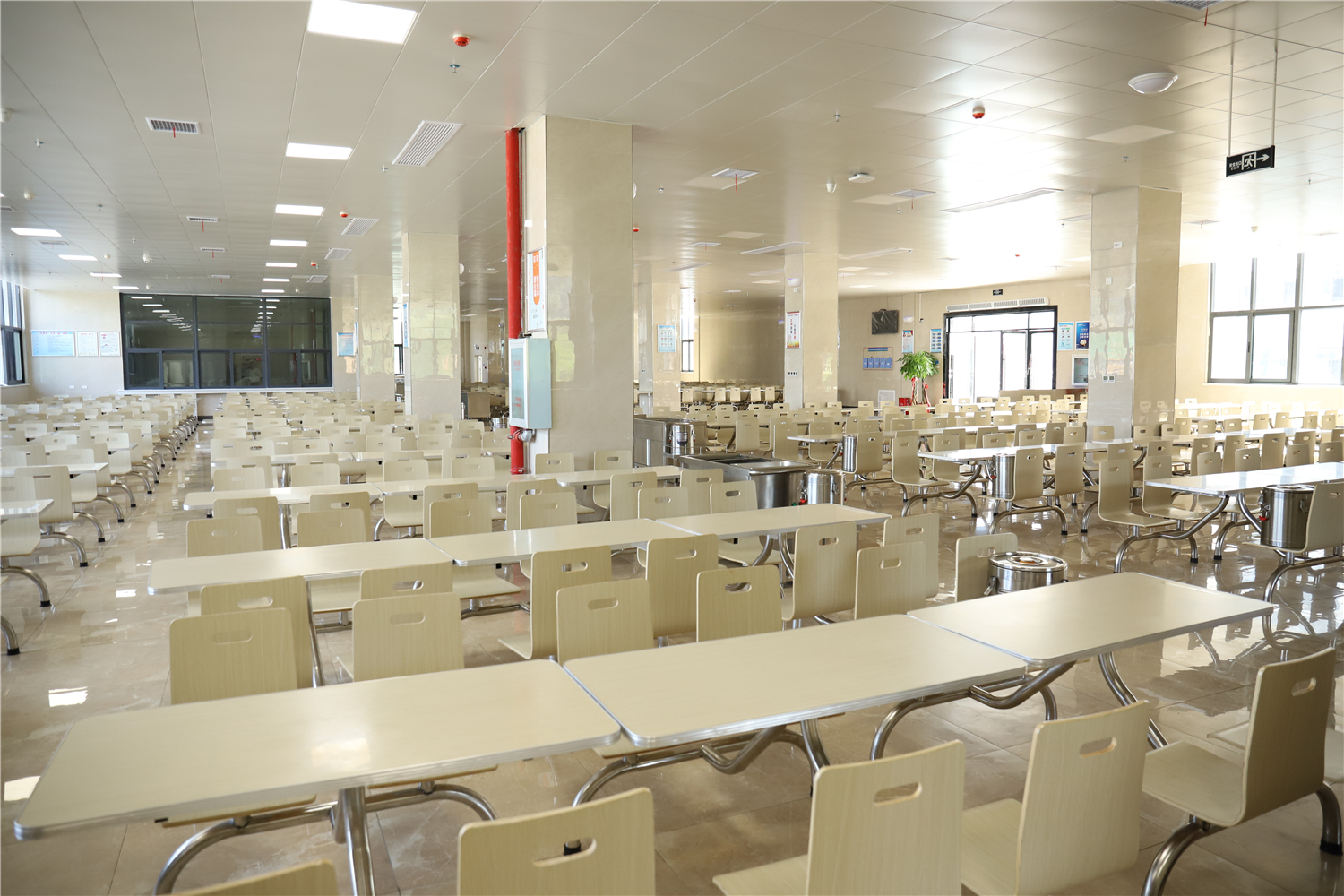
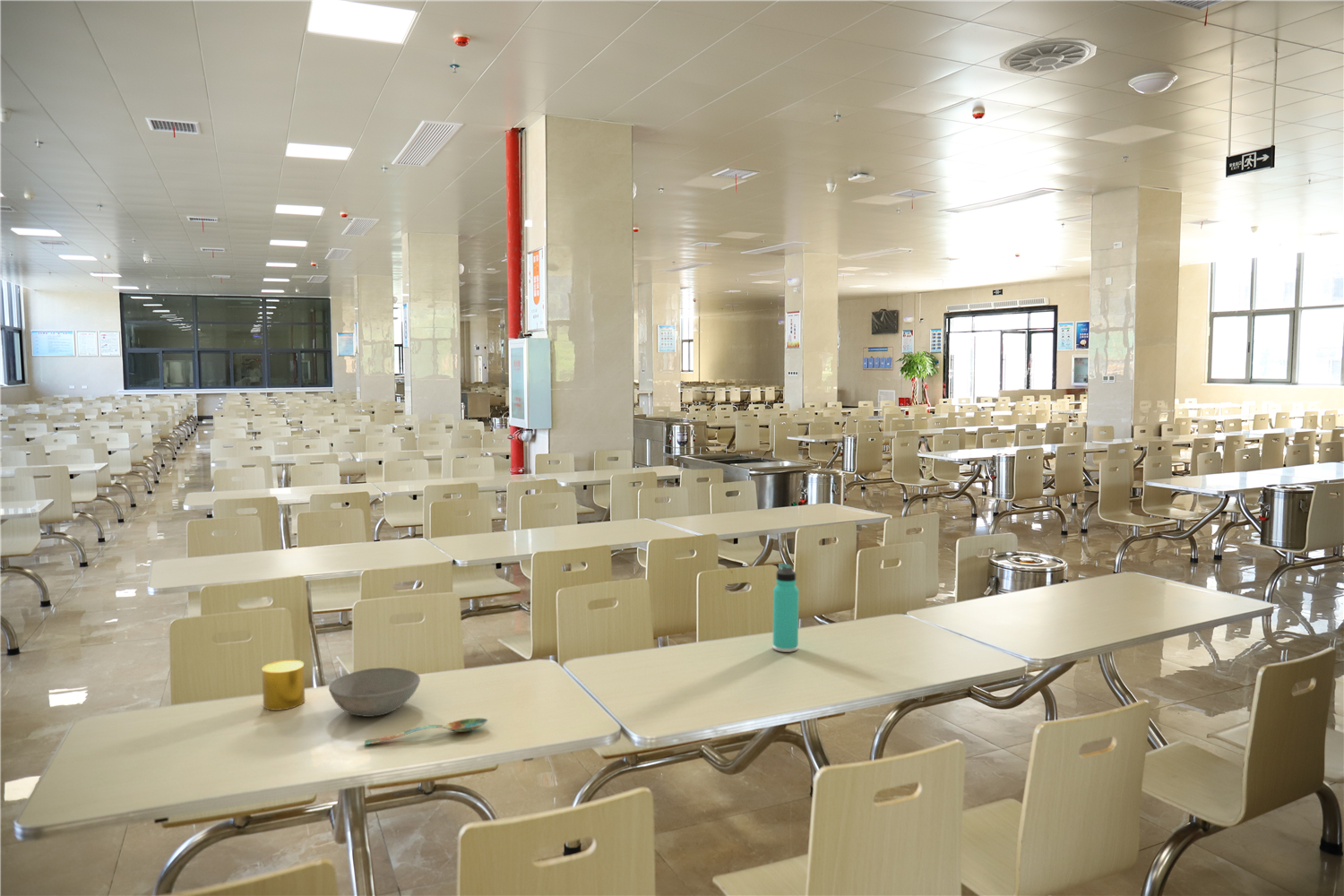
+ bowl (375, 695)
+ ceiling vent (1047, 58)
+ spoon (427, 728)
+ cup (283, 684)
+ thermos bottle (786, 607)
